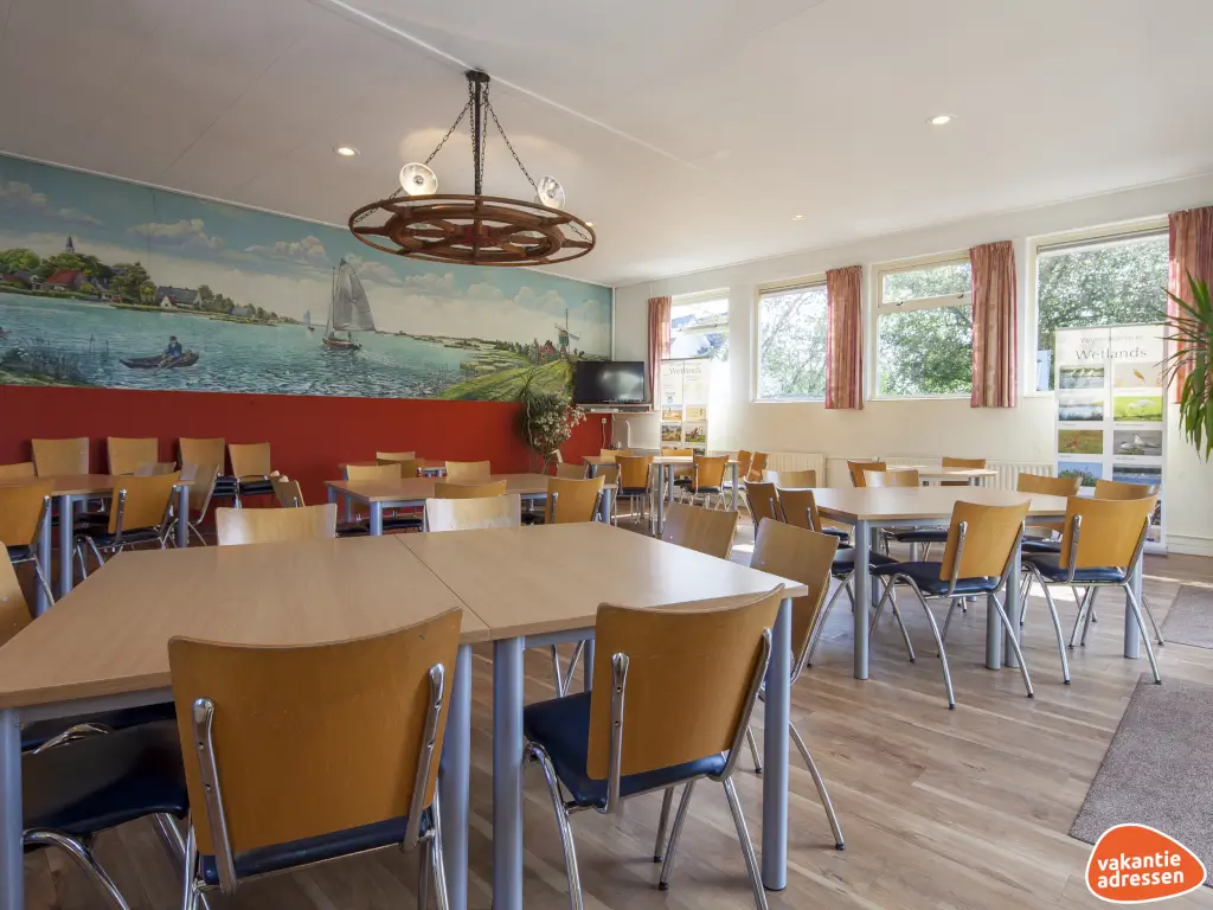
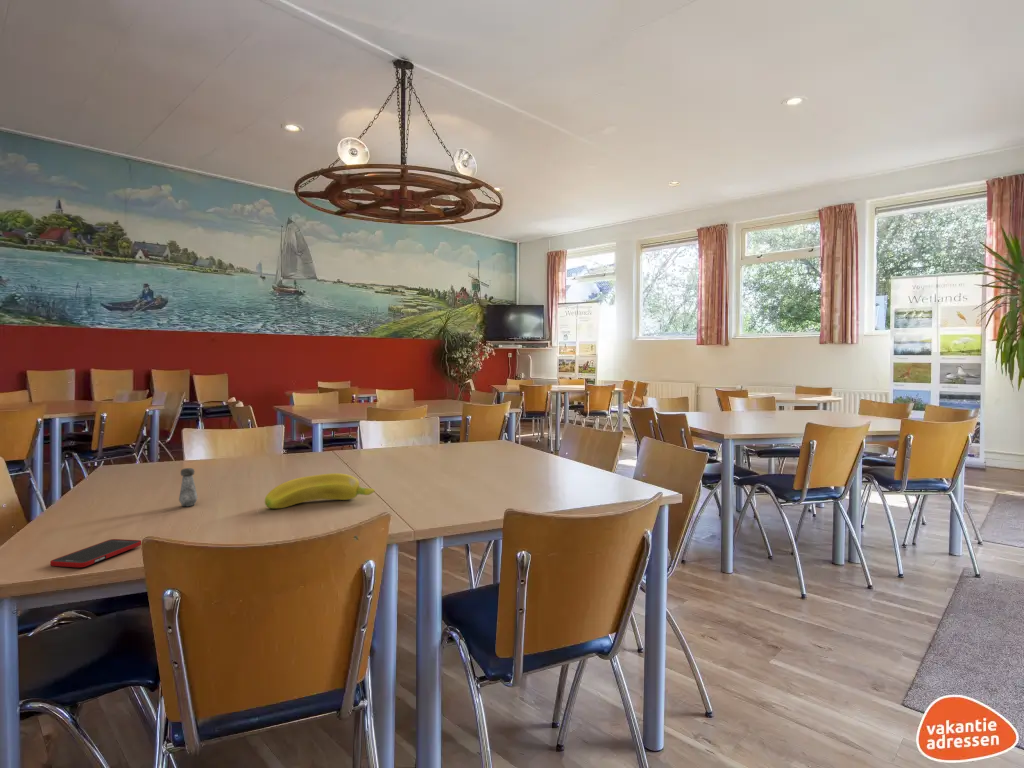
+ cell phone (98, 552)
+ salt shaker (188, 486)
+ fruit (320, 490)
